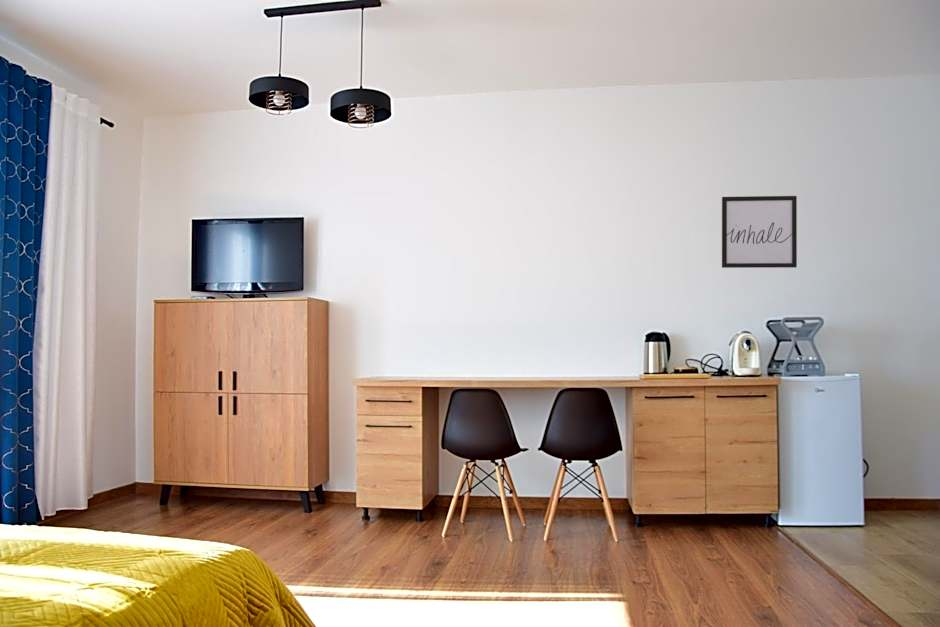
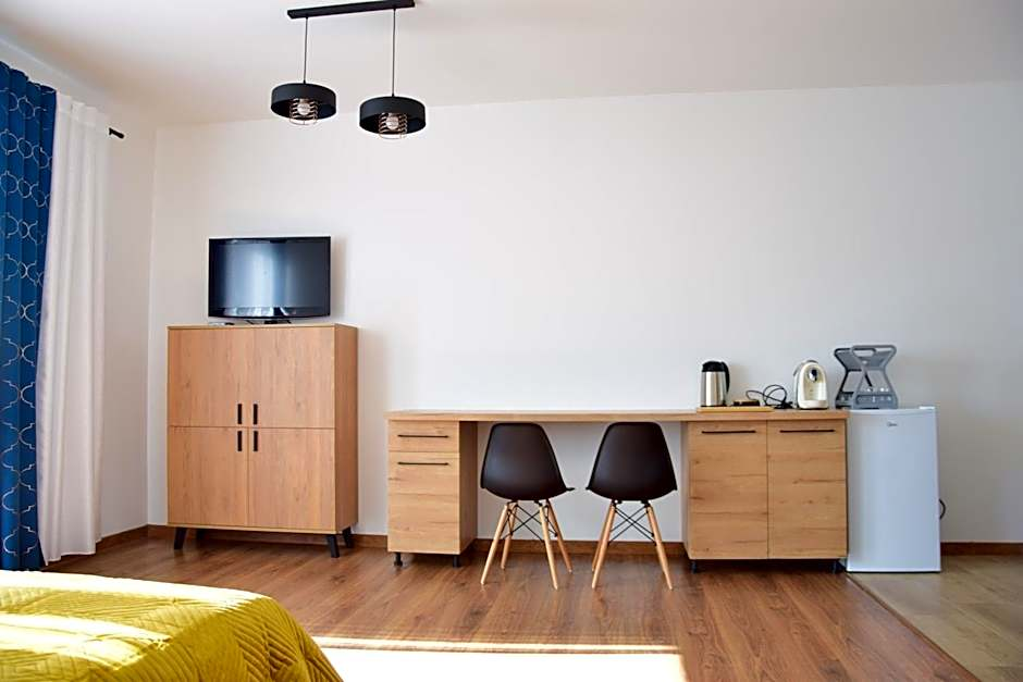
- wall art (758, 232)
